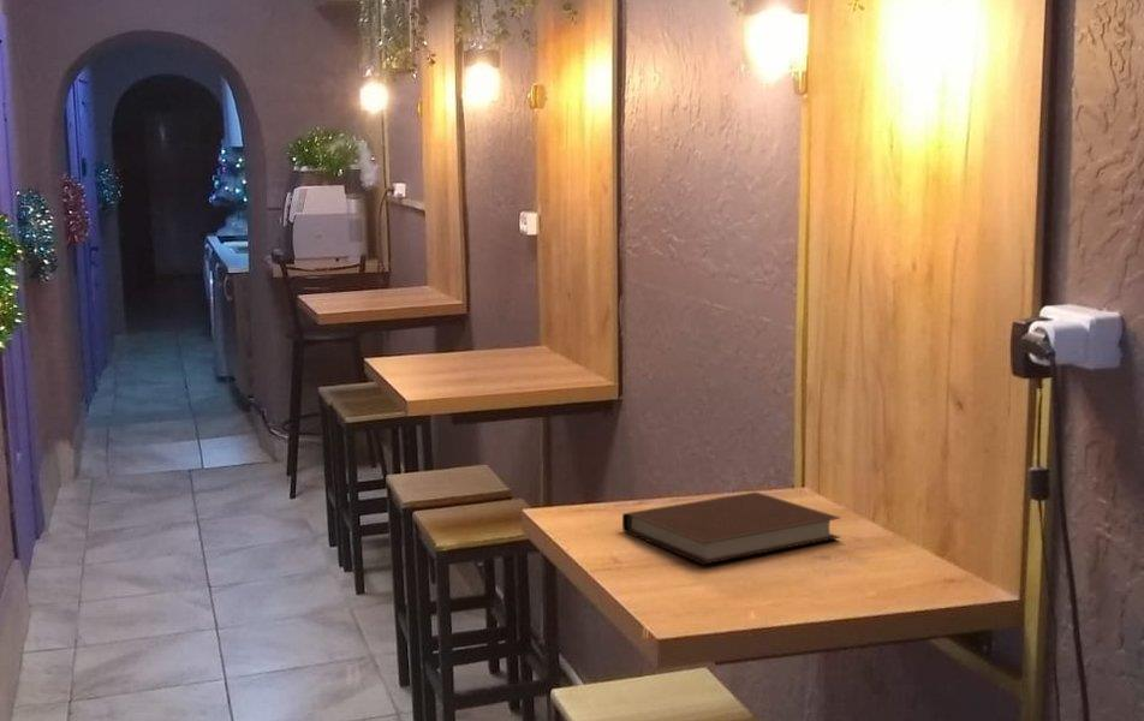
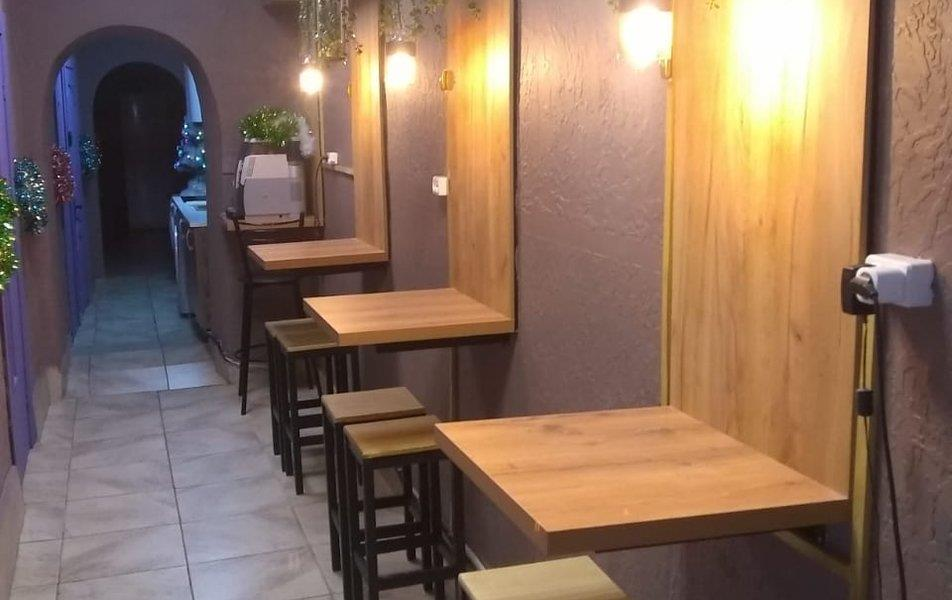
- notebook (729, 524)
